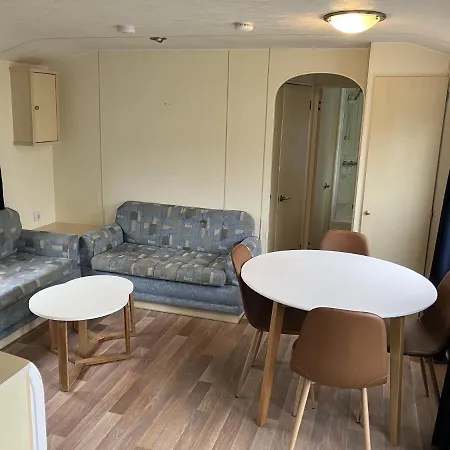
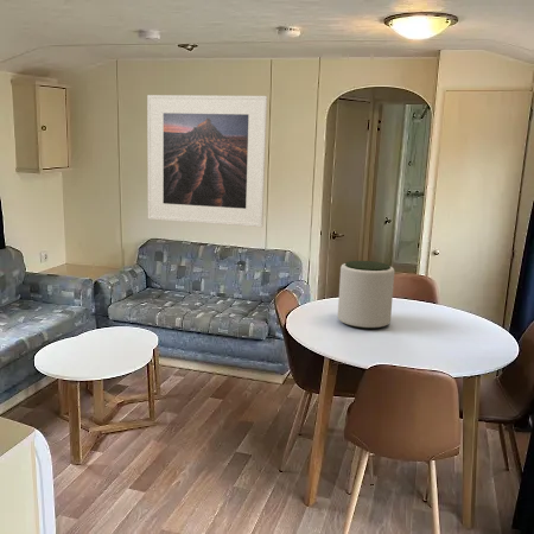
+ plant pot (365, 293)
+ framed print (204, 160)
